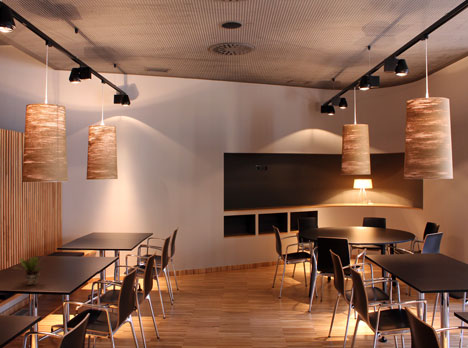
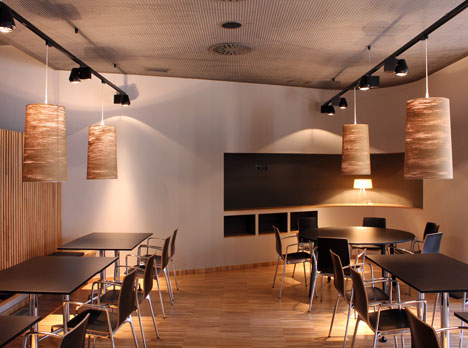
- potted plant (32, 270)
